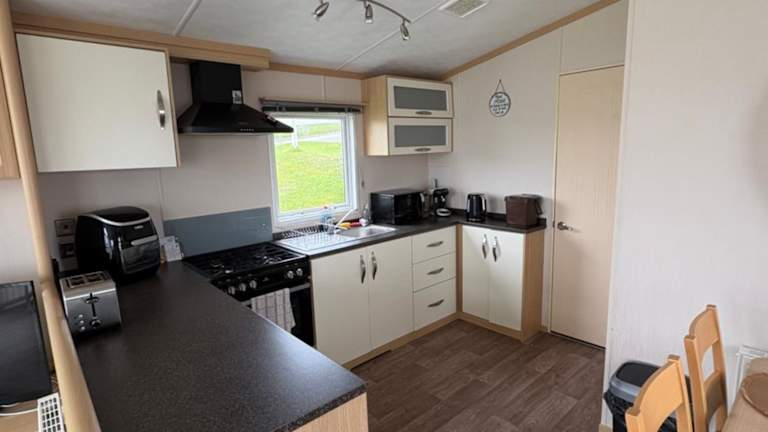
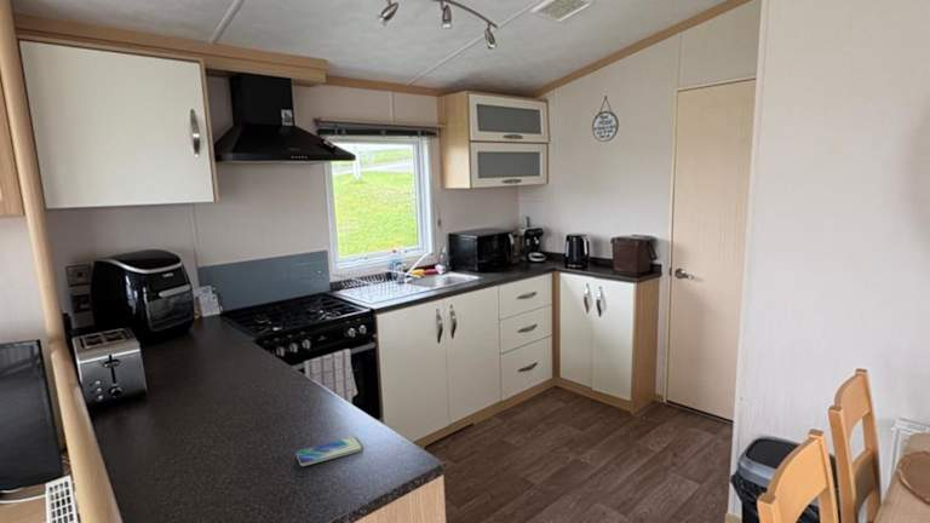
+ smartphone (329, 450)
